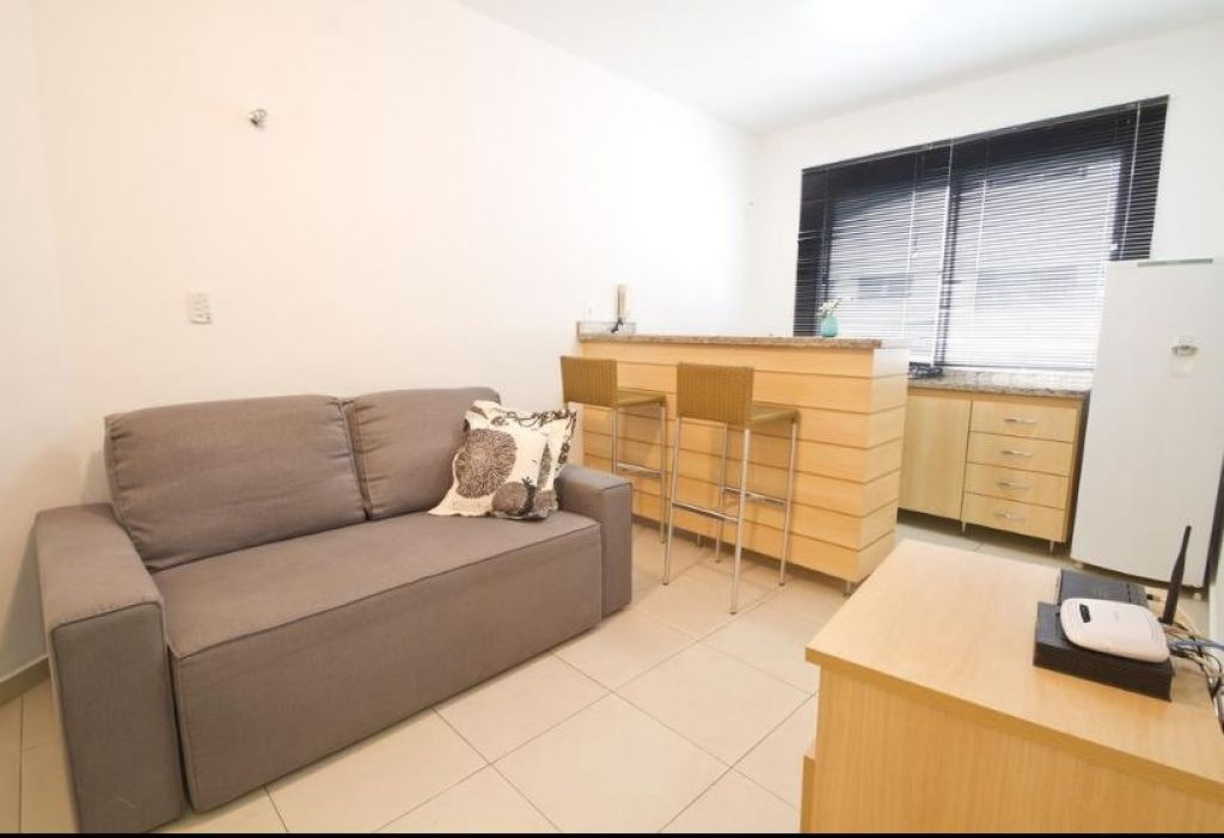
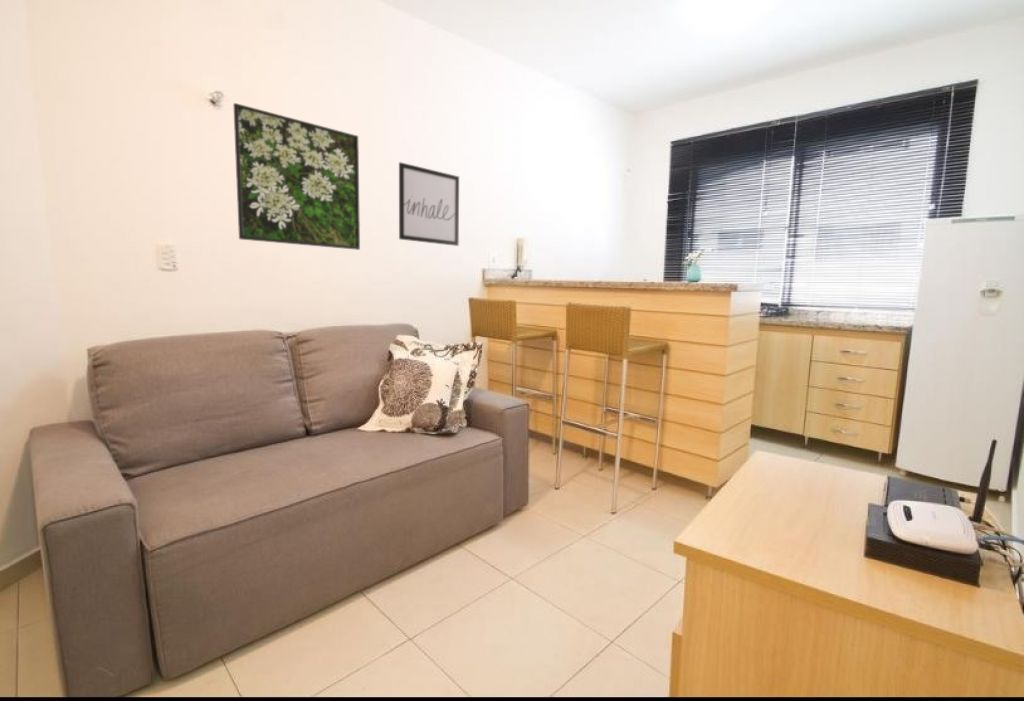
+ wall art (430, 206)
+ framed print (302, 183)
